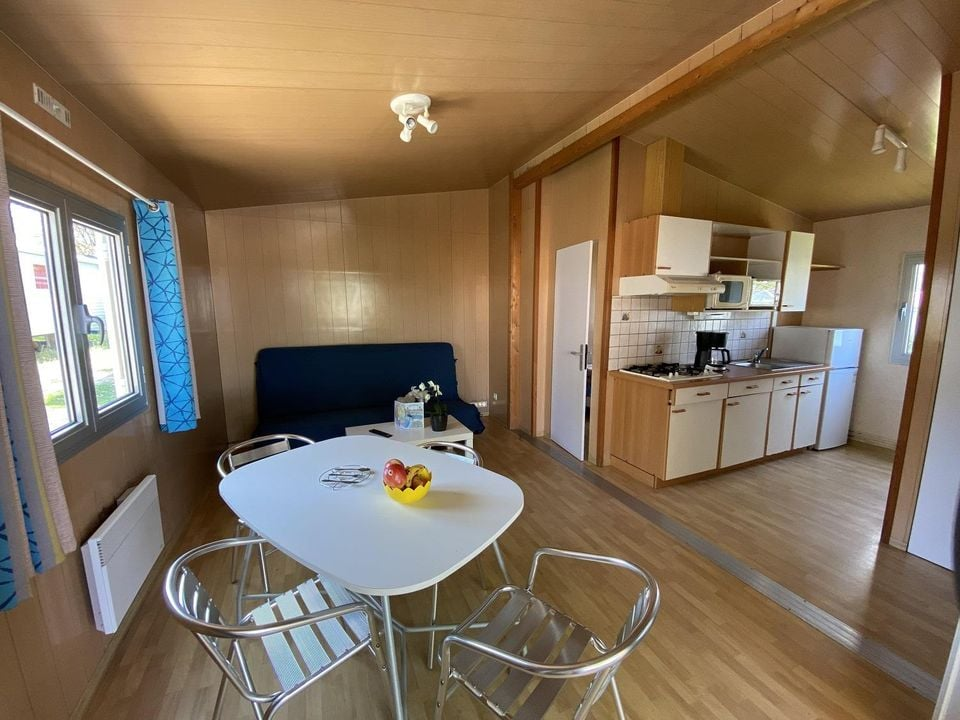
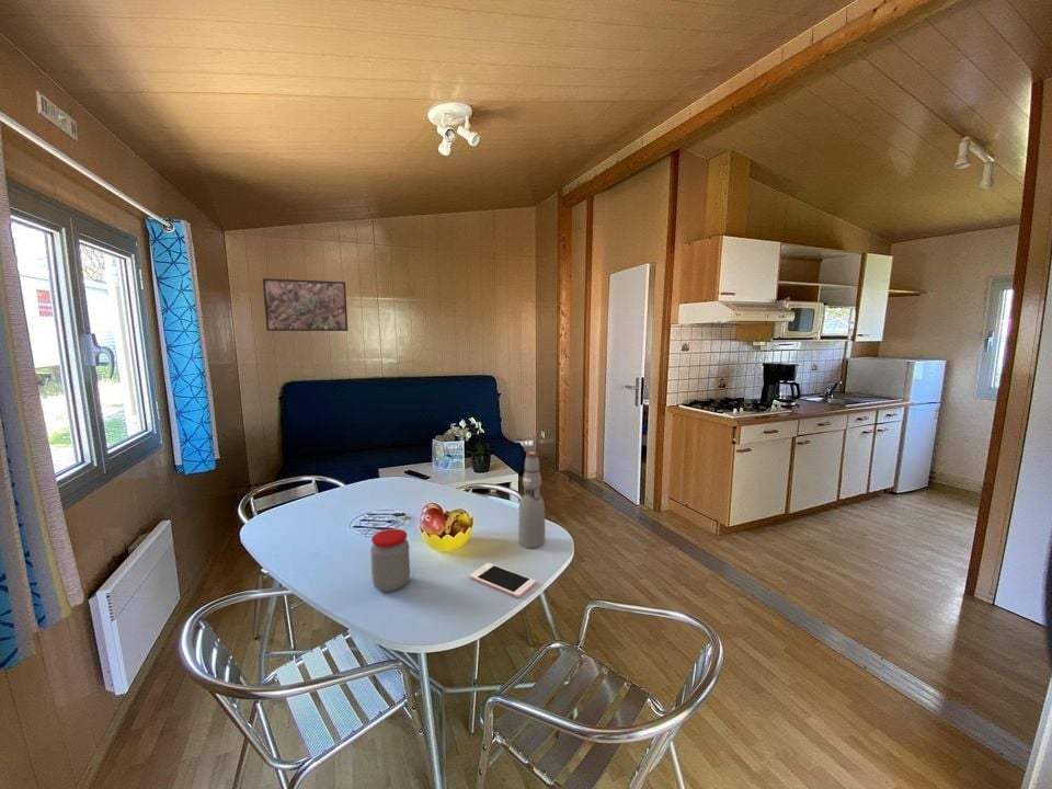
+ bottle (531, 498)
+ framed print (307, 306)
+ jar (390, 559)
+ cell phone (502, 579)
